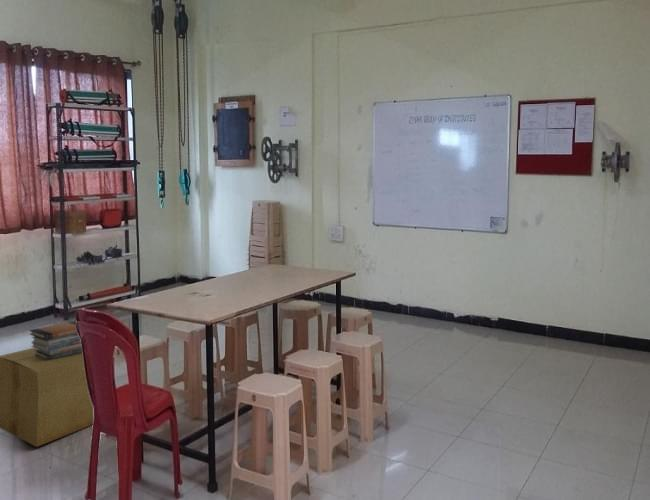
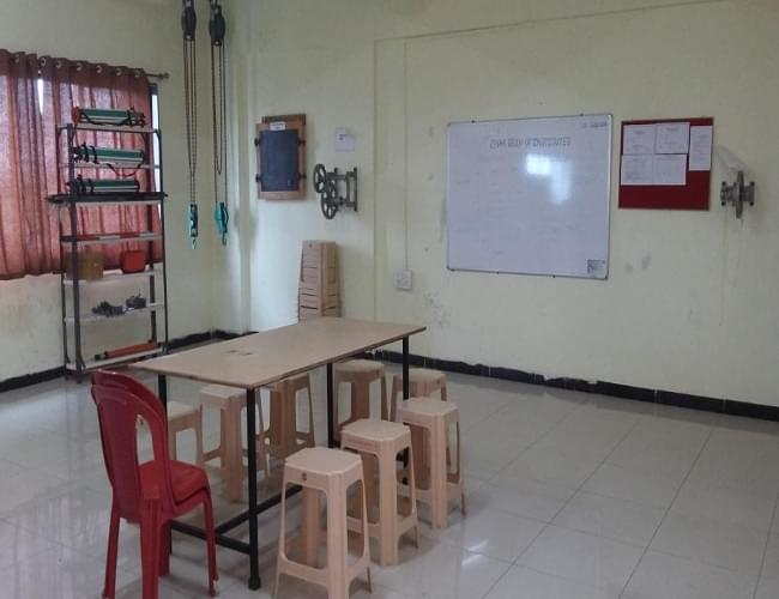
- book stack (62, 340)
- cardboard box (53, 386)
